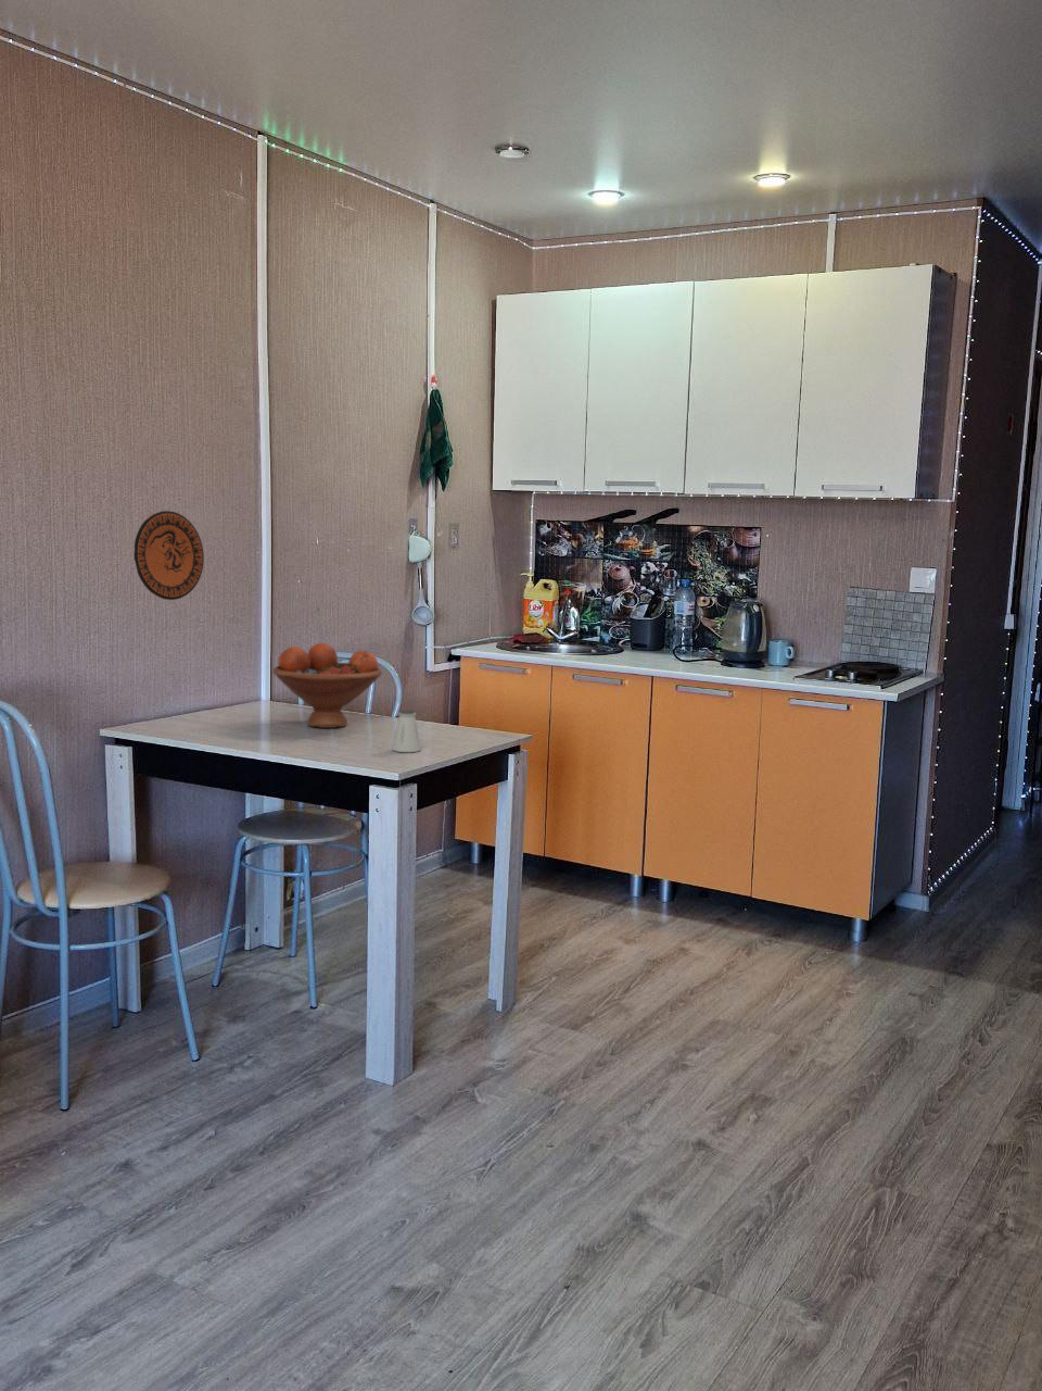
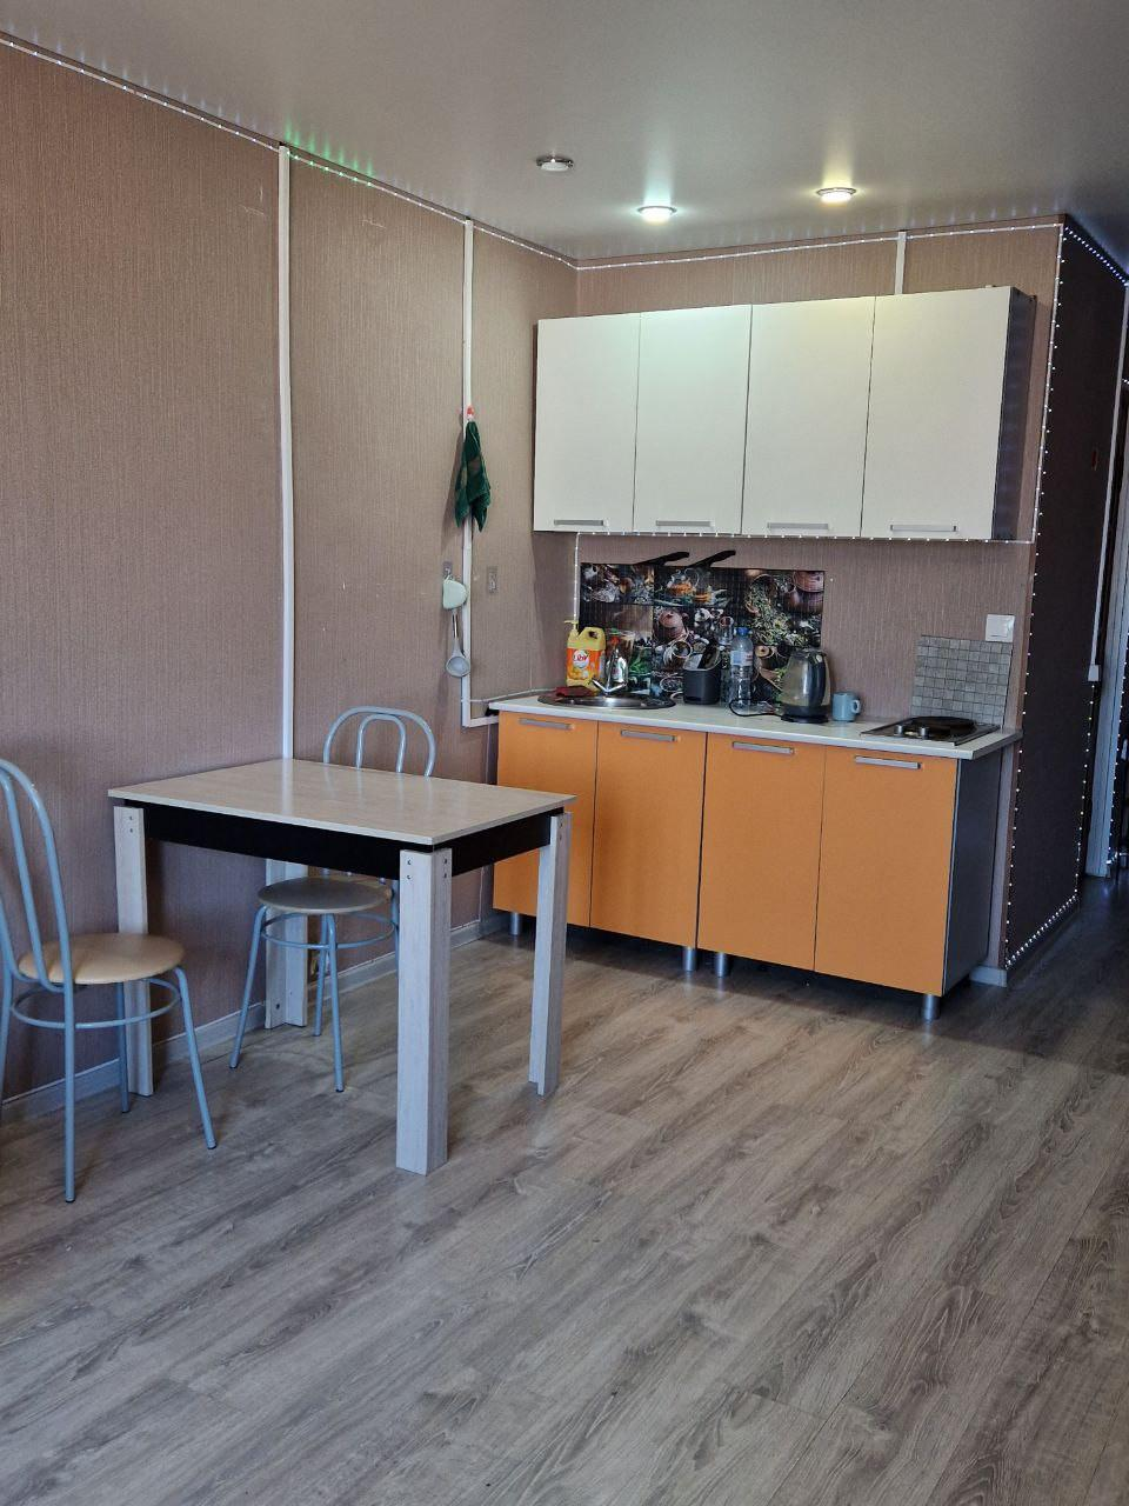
- decorative plate (169, 555)
- fruit bowl (326, 686)
- saltshaker (406, 729)
